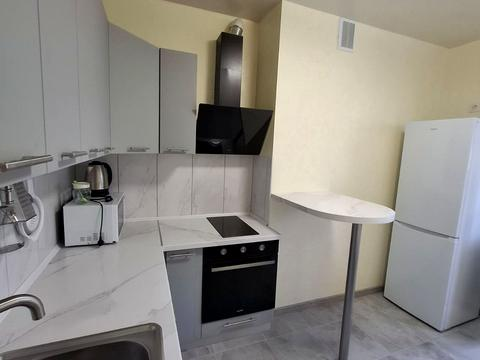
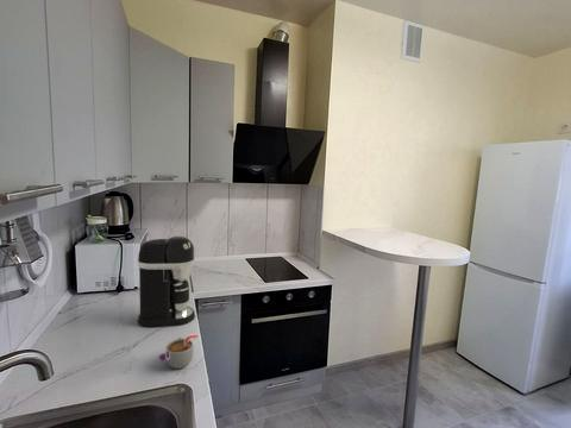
+ coffee maker (167, 278)
+ mug (178, 348)
